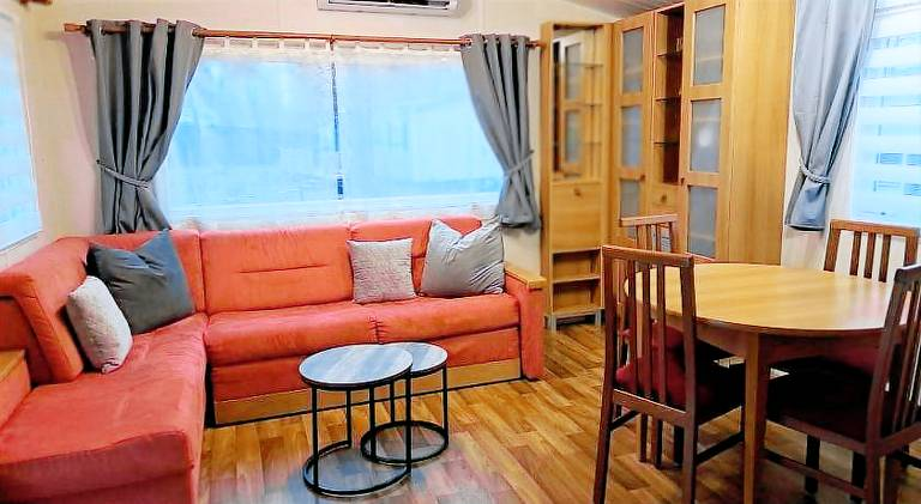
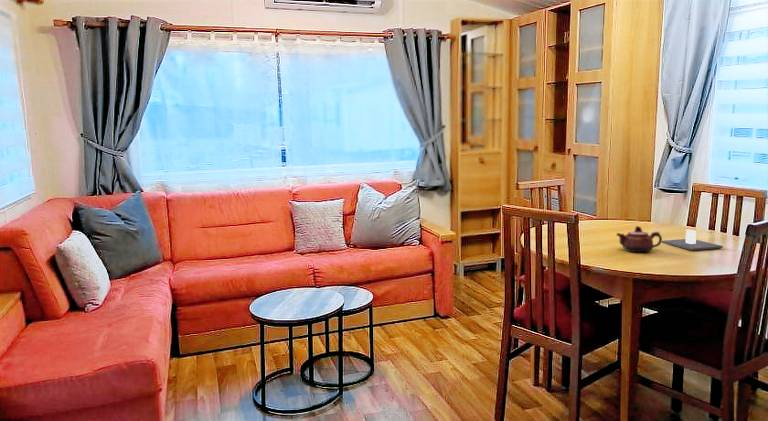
+ teapot (639, 238)
+ candle (691, 237)
